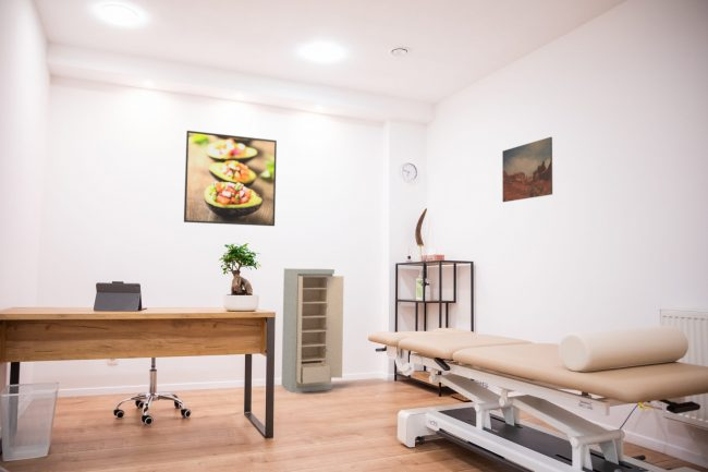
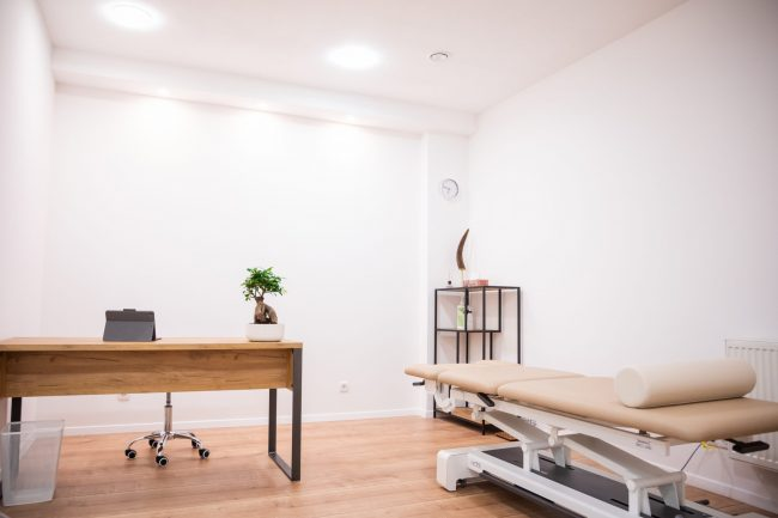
- storage cabinet (314, 328)
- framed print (231, 179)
- wall art (525, 171)
